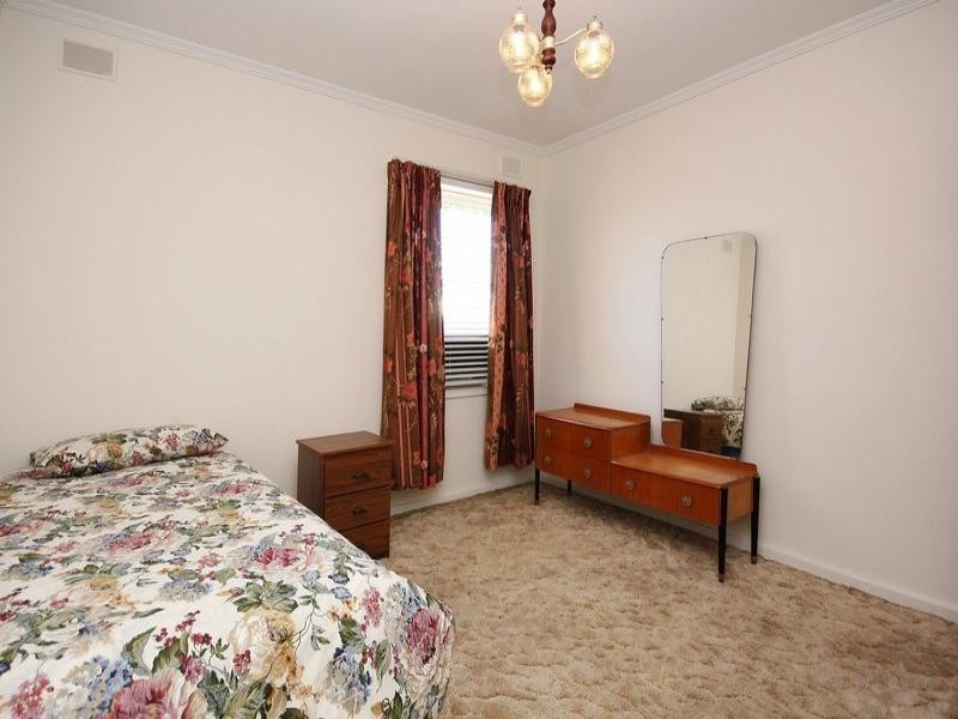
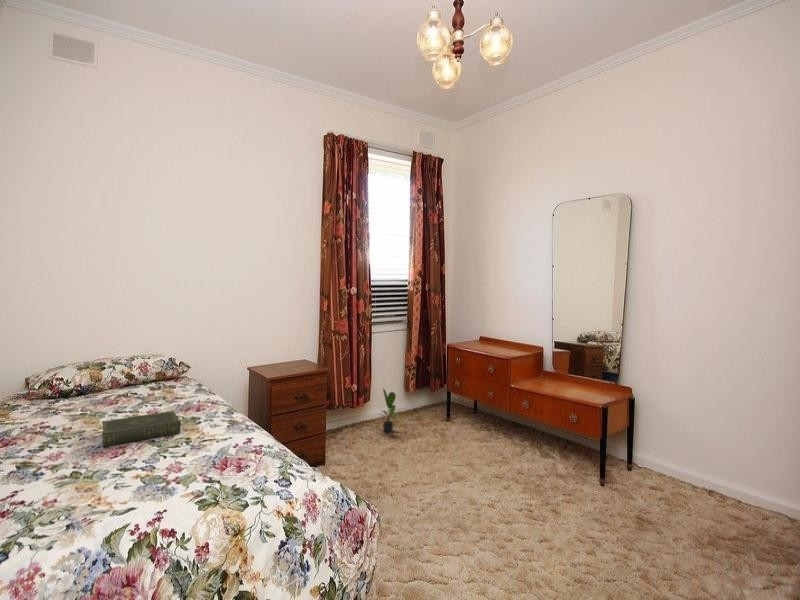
+ potted plant (390, 410)
+ book (141, 427)
